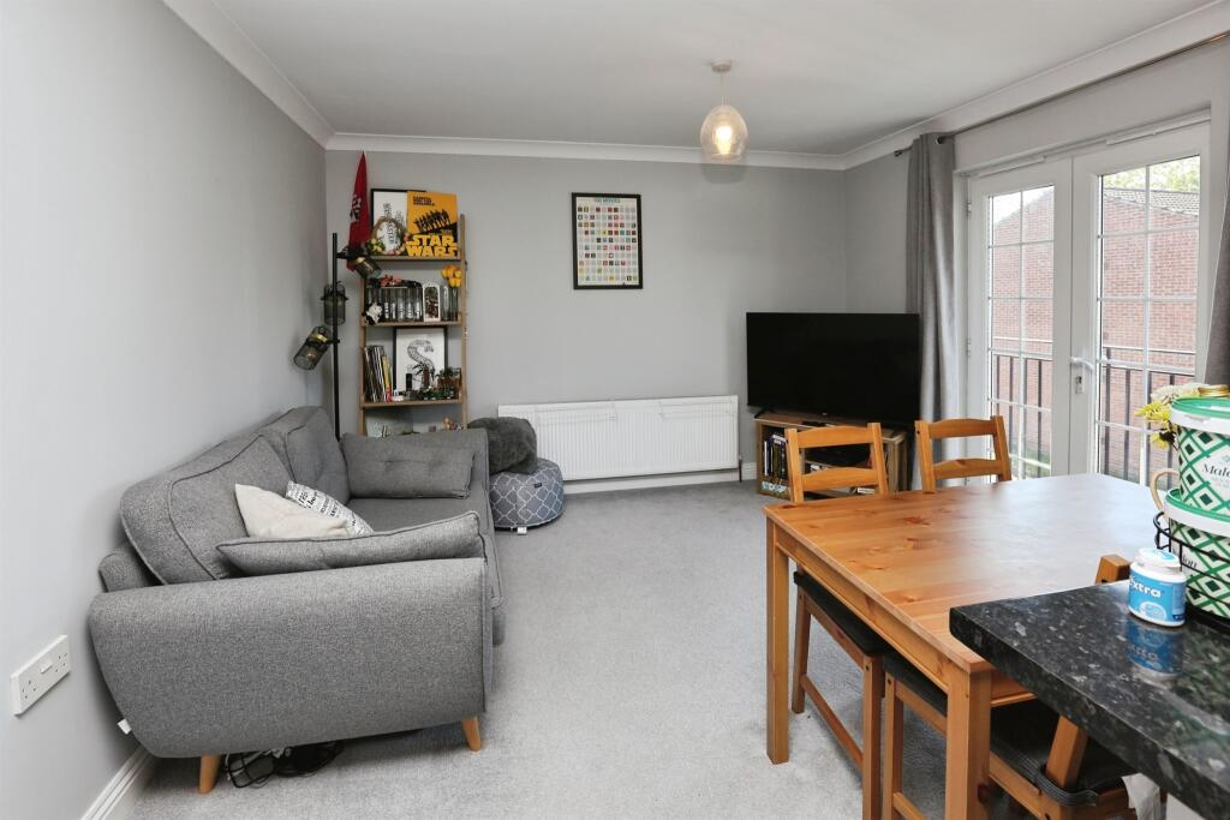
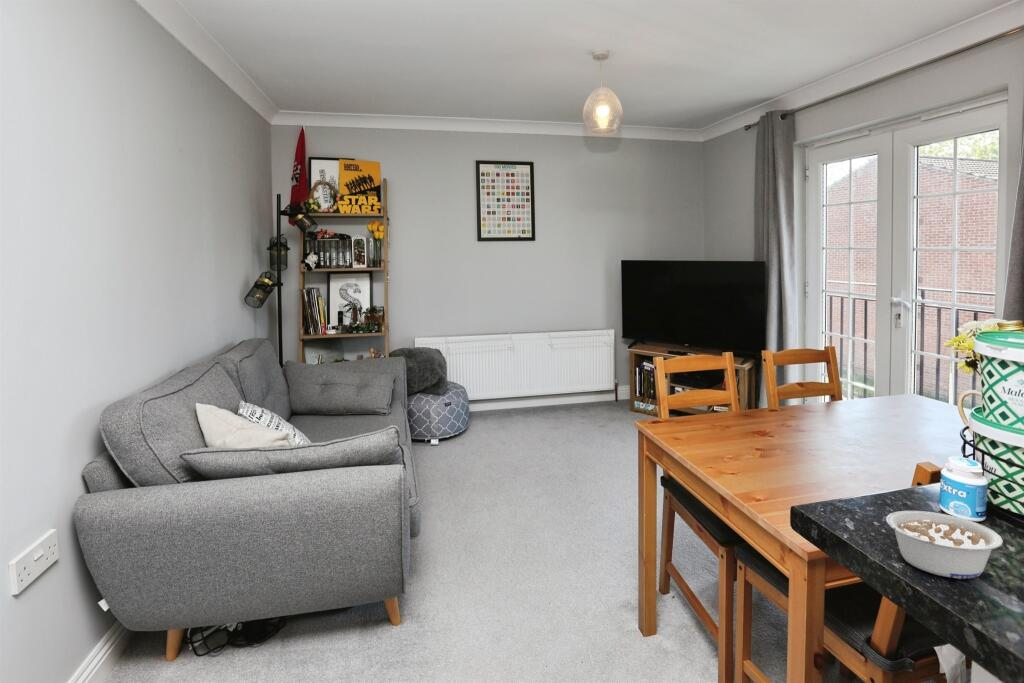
+ legume (943, 543)
